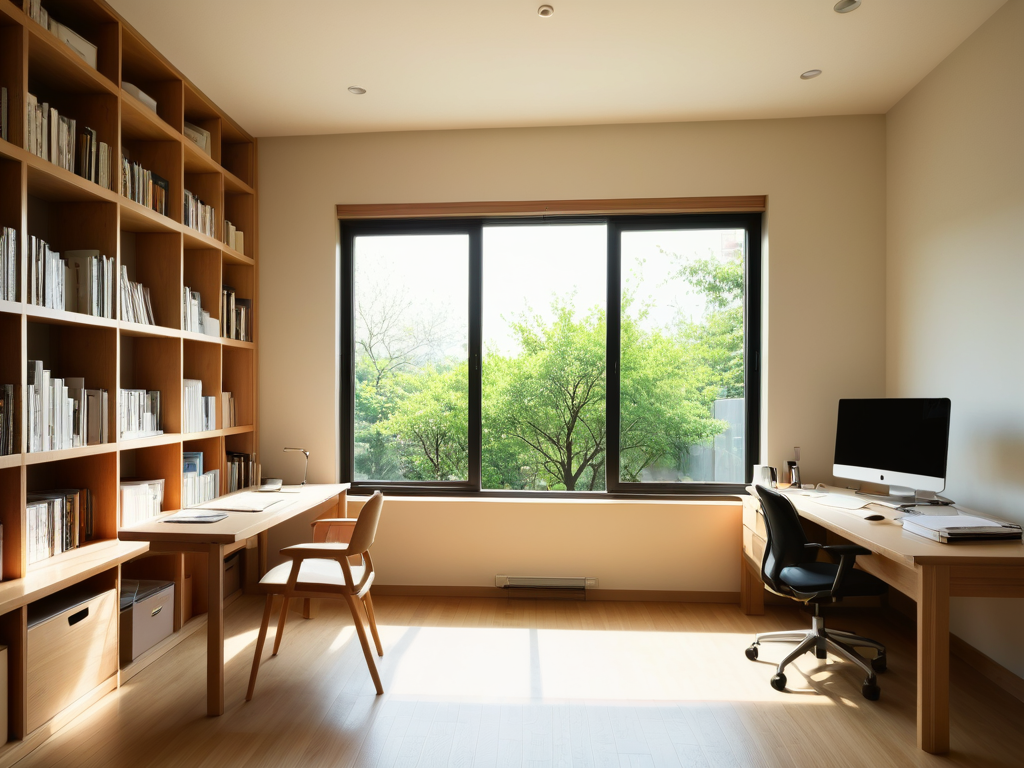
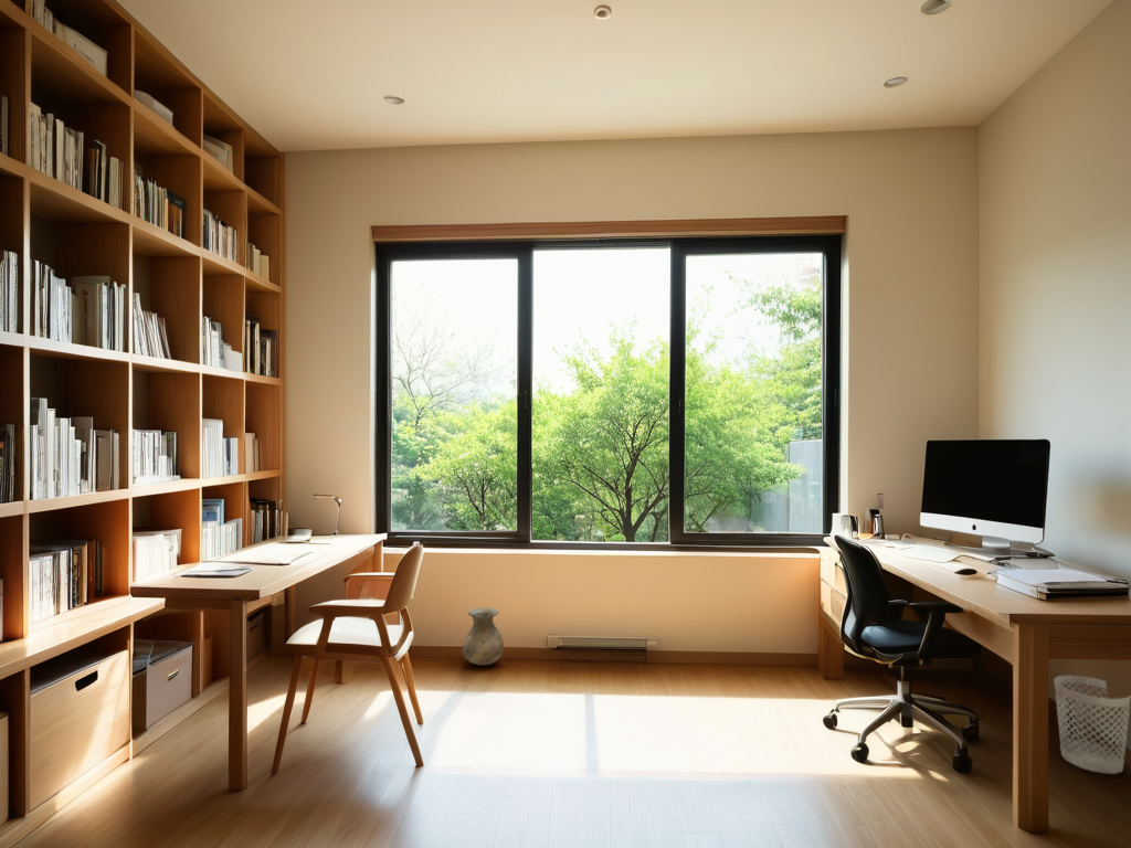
+ wastebasket (1091, 723)
+ vase (483, 637)
